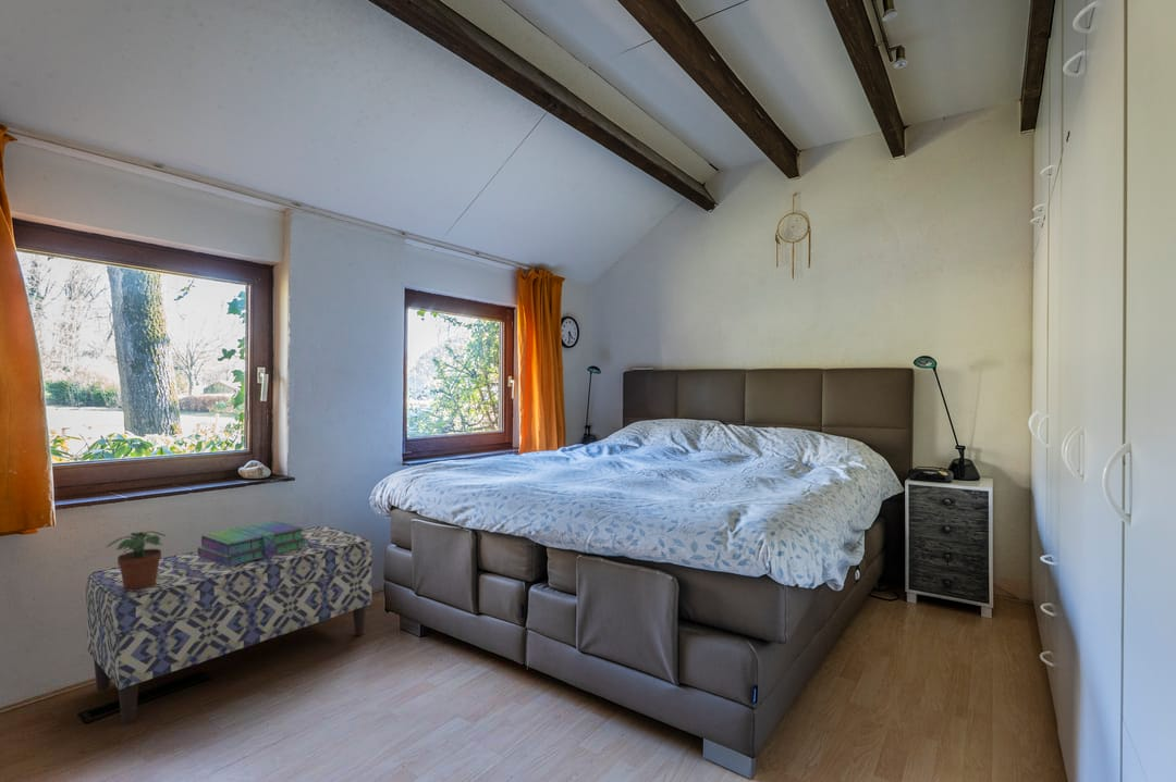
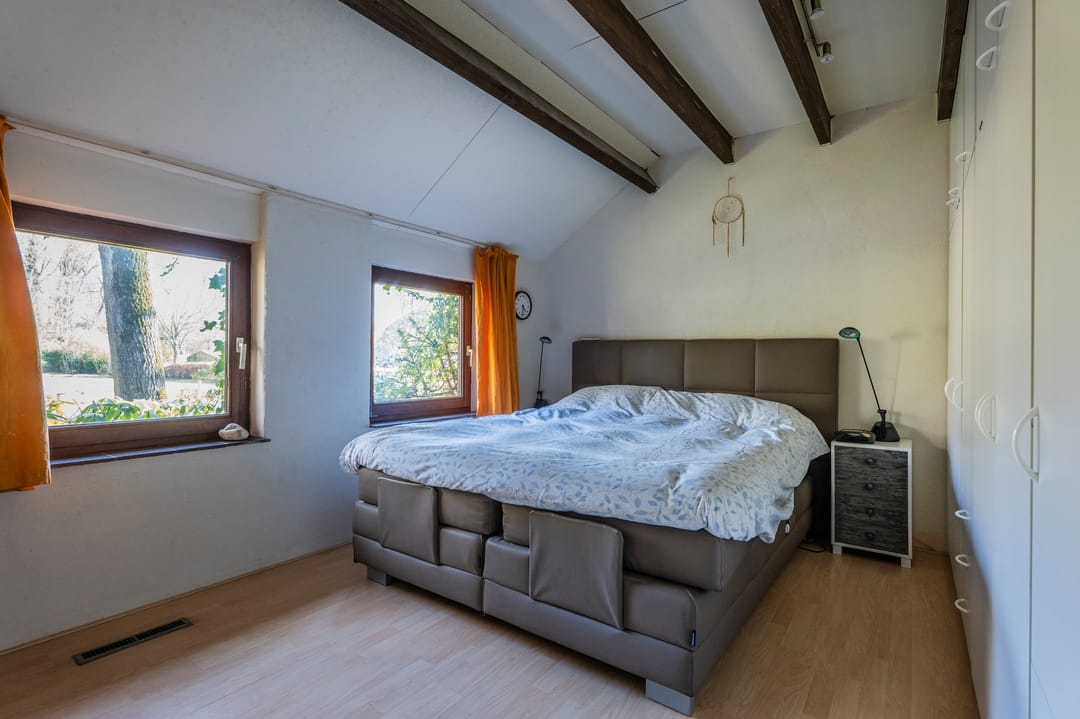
- stack of books (253, 541)
- potted plant (138, 559)
- bench (243, 606)
